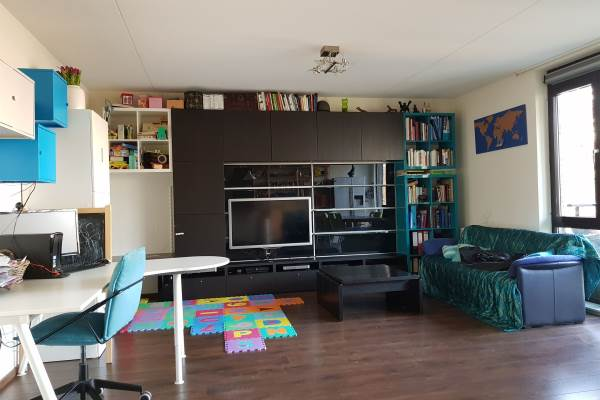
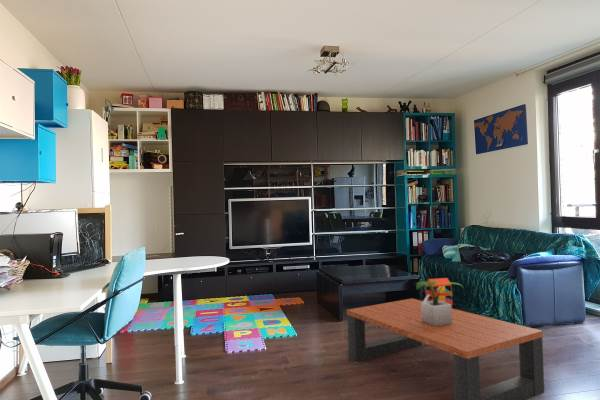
+ toy house (434, 291)
+ potted plant (433, 300)
+ coffee table (434, 346)
